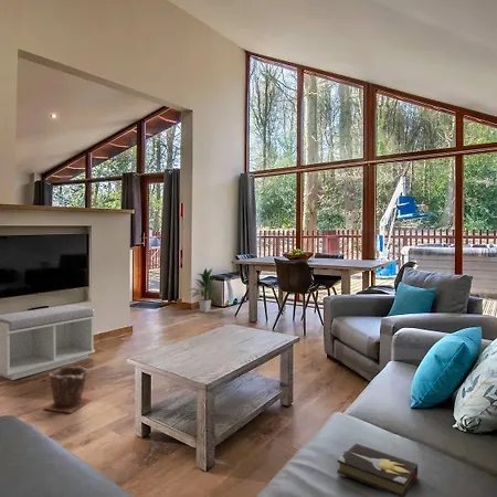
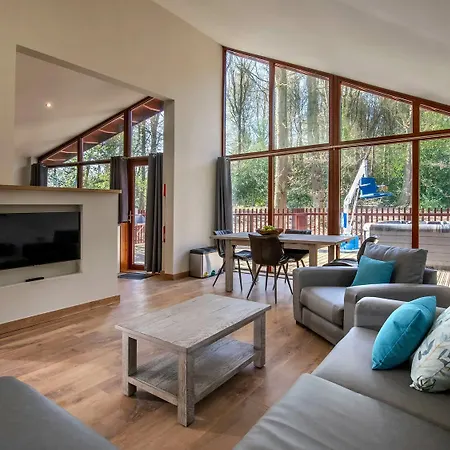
- plant pot (68, 387)
- bench (43, 338)
- indoor plant (205, 289)
- hardback book (377, 467)
